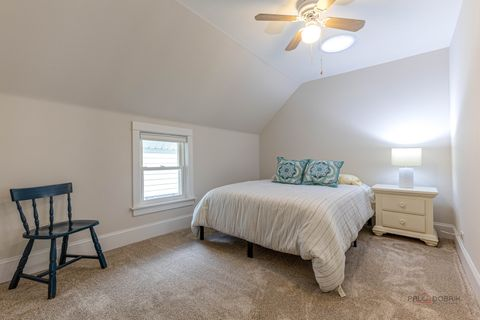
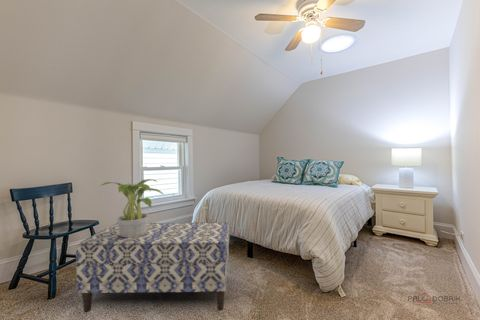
+ bench (163, 262)
+ potted plant (133, 206)
